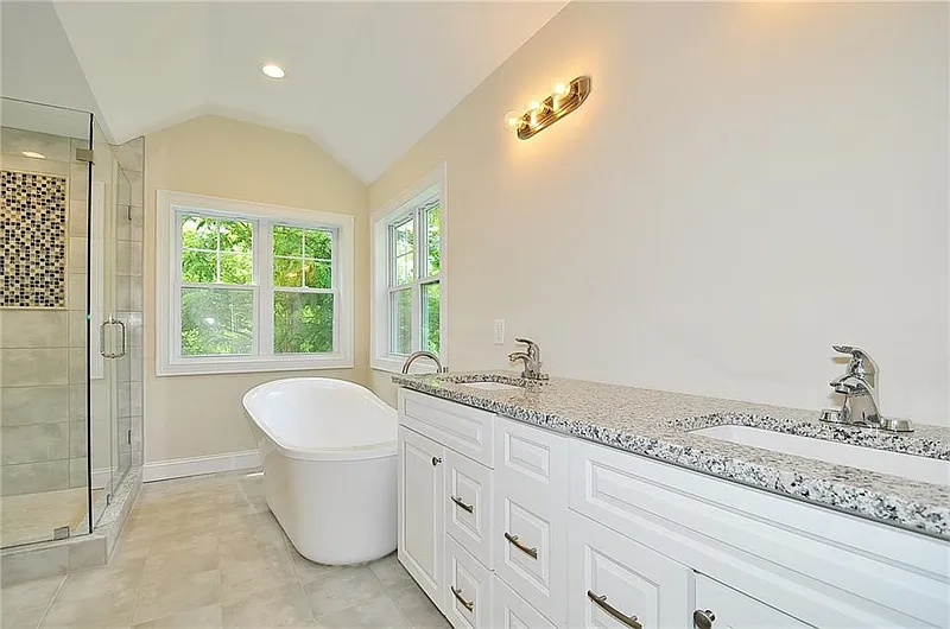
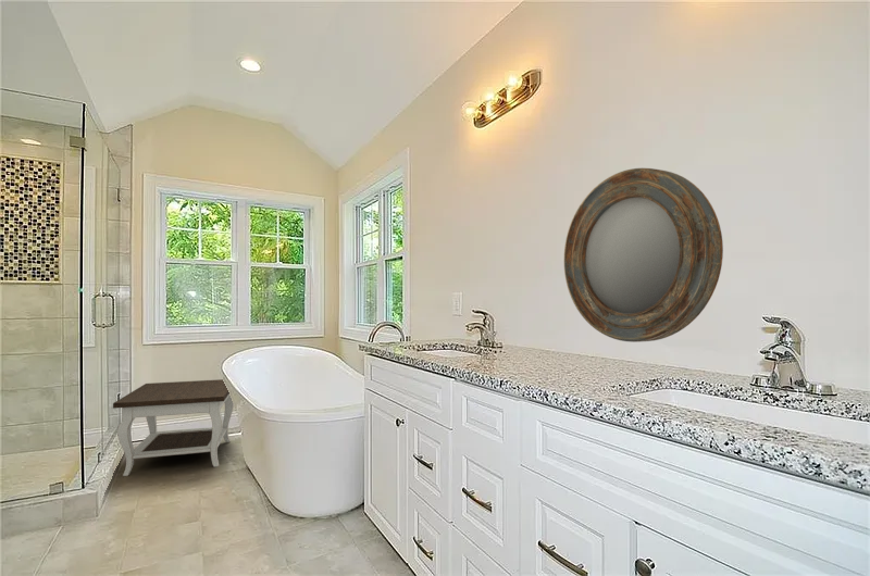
+ side table (182, 429)
+ home mirror (630, 255)
